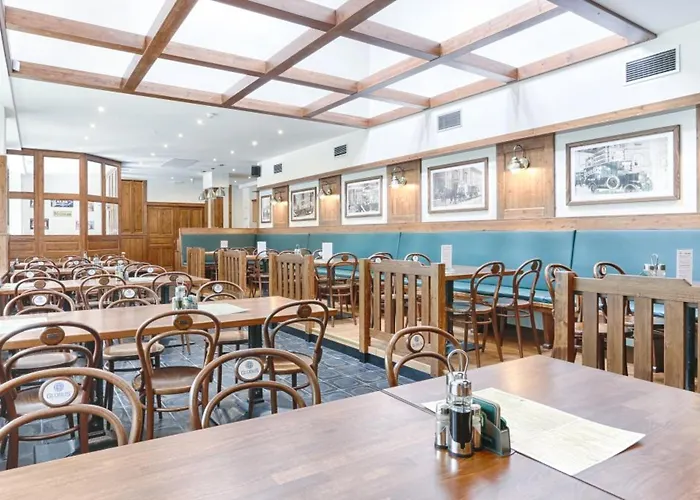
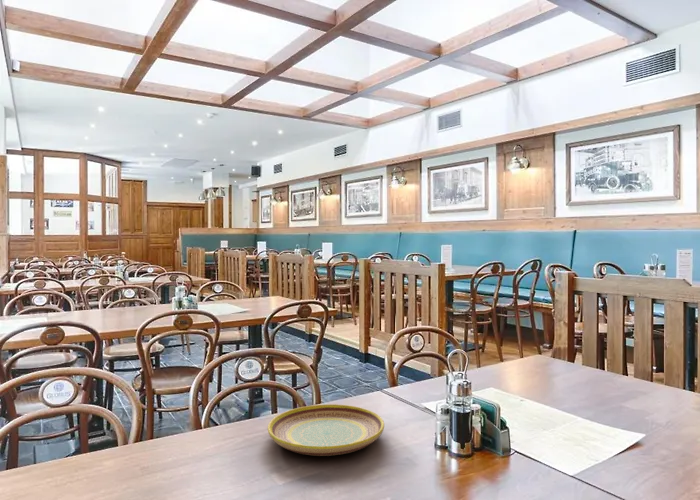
+ plate (326, 430)
